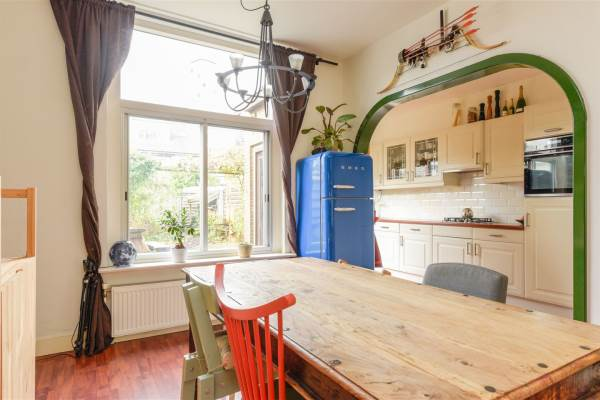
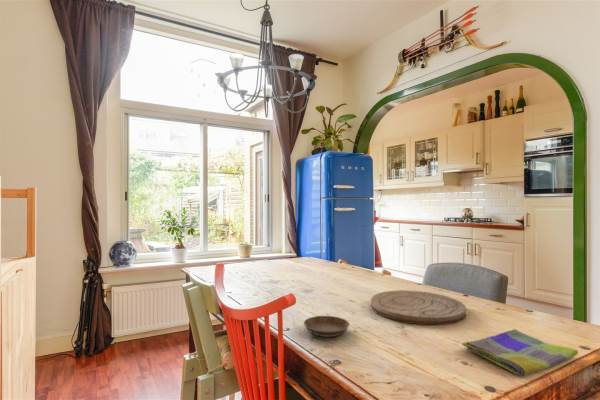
+ dish towel (518, 349)
+ saucer (326, 326)
+ cutting board (416, 305)
